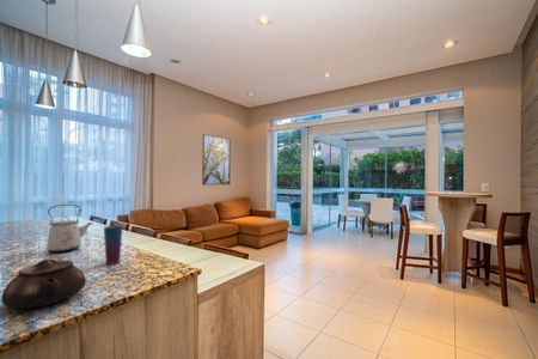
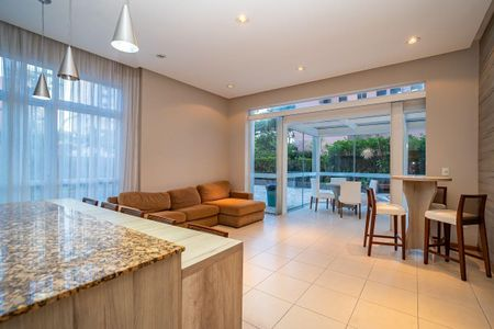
- kettle (71, 226)
- cup (112, 244)
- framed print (216, 160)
- teapot (48, 278)
